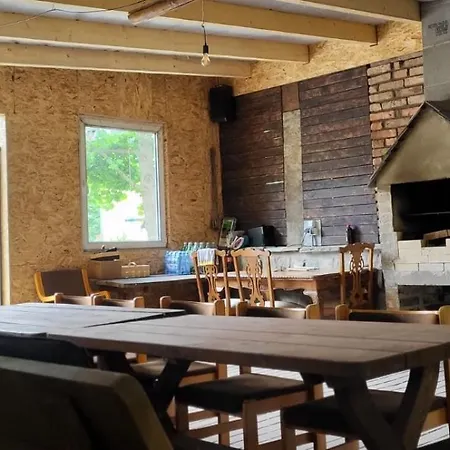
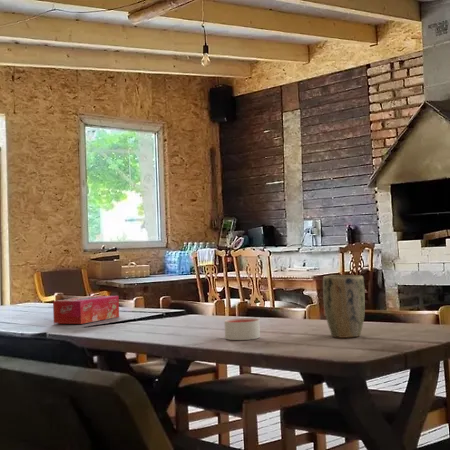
+ plant pot (344, 305)
+ candle (242, 328)
+ tissue box (87, 309)
